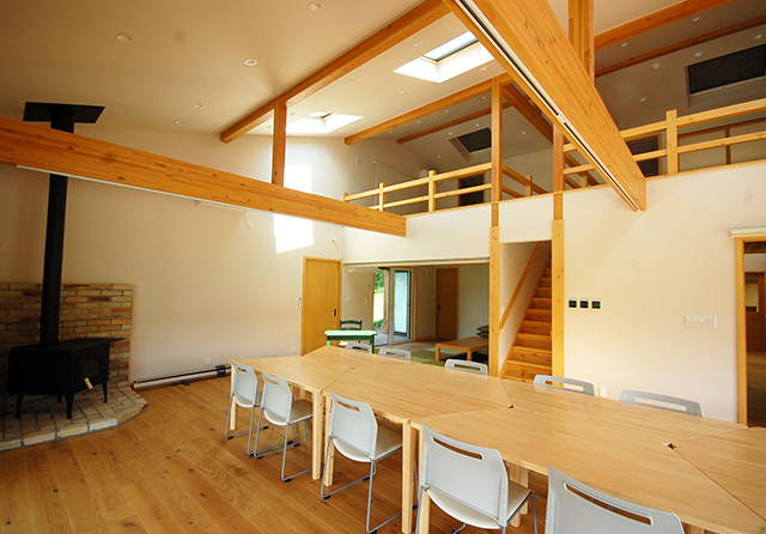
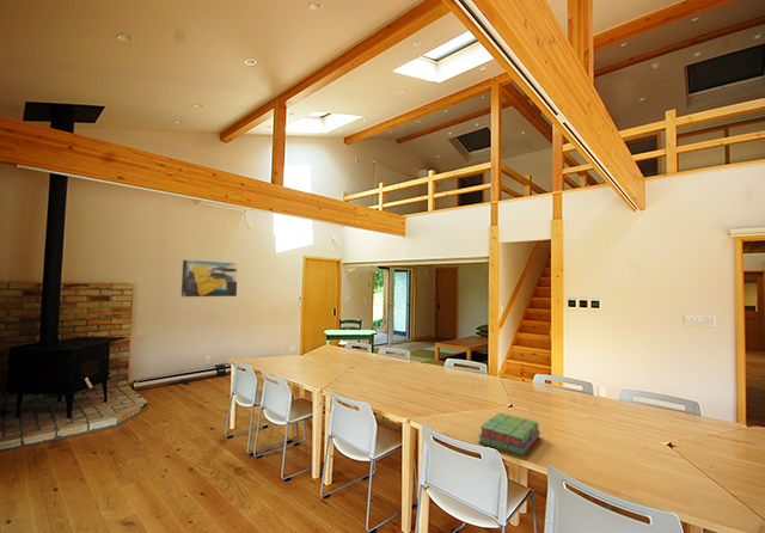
+ wall art (210, 278)
+ stack of books (509, 431)
